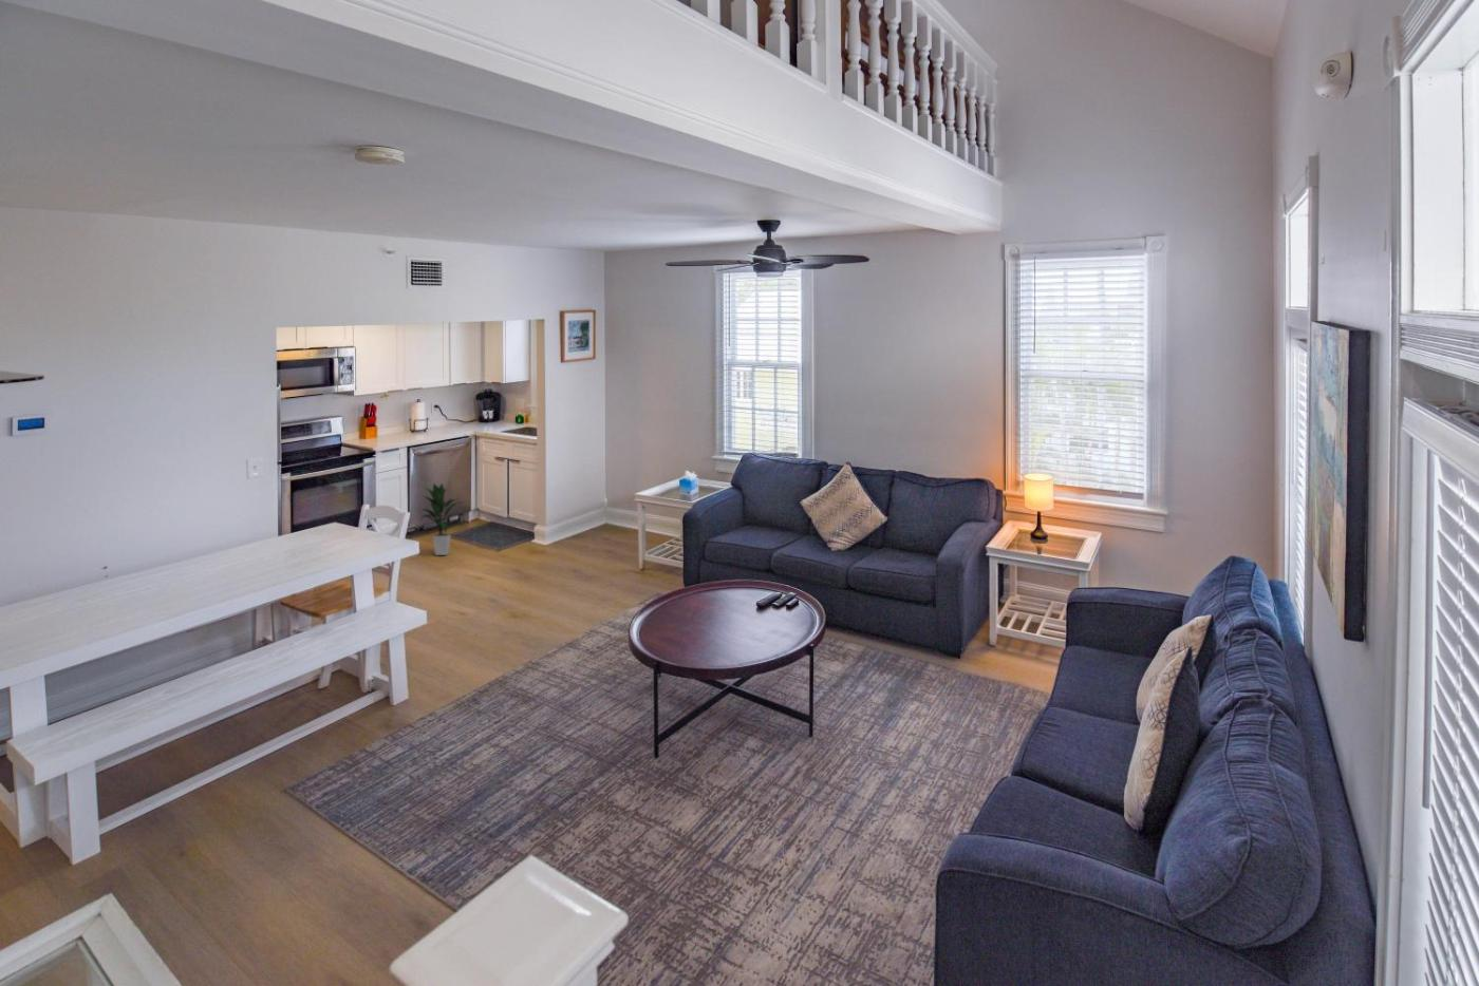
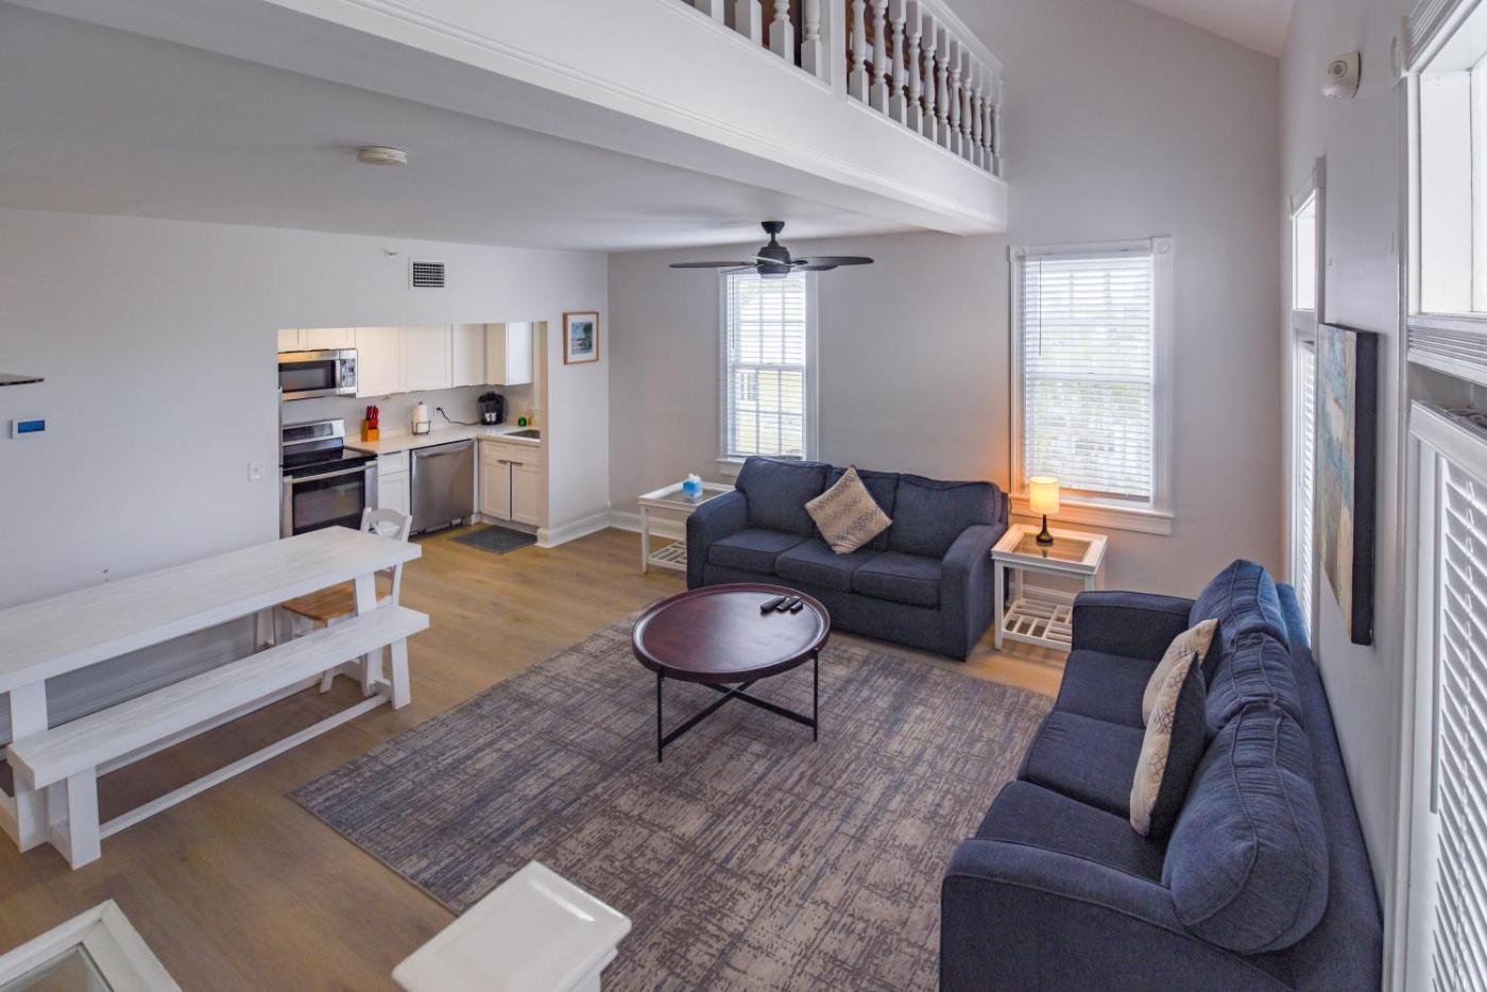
- indoor plant (438, 518)
